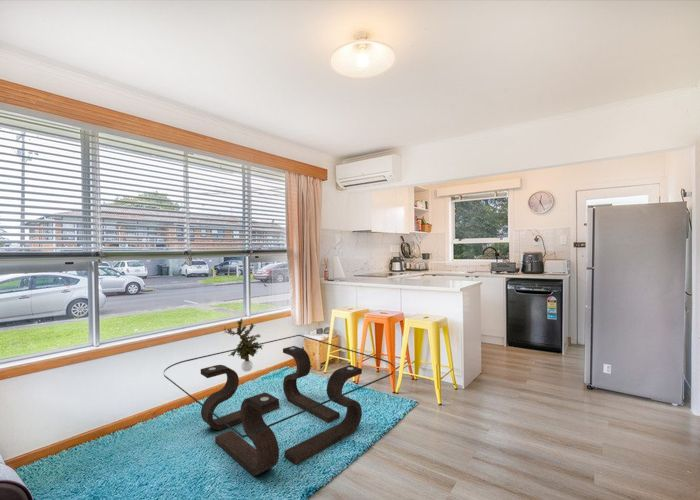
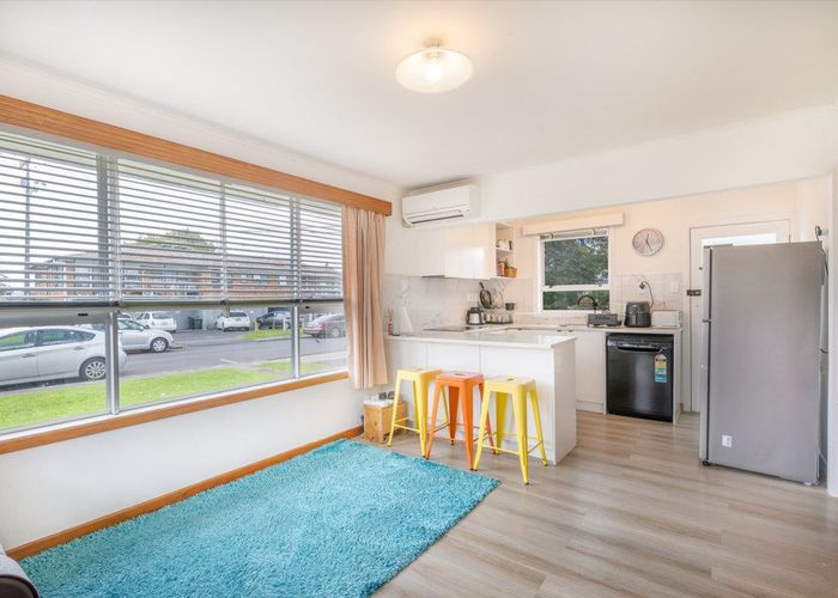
- potted plant (242, 345)
- coffee table (278, 399)
